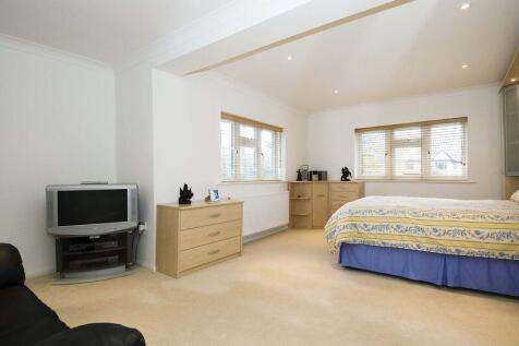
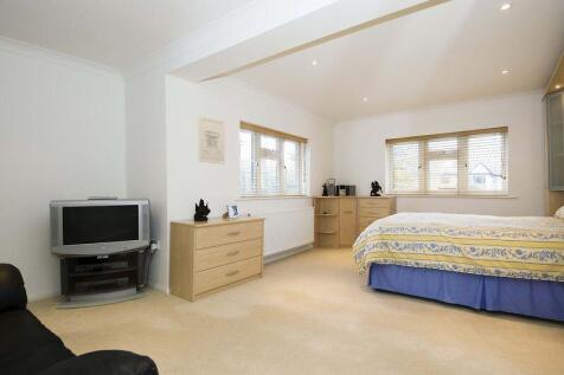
+ wall art (211, 141)
